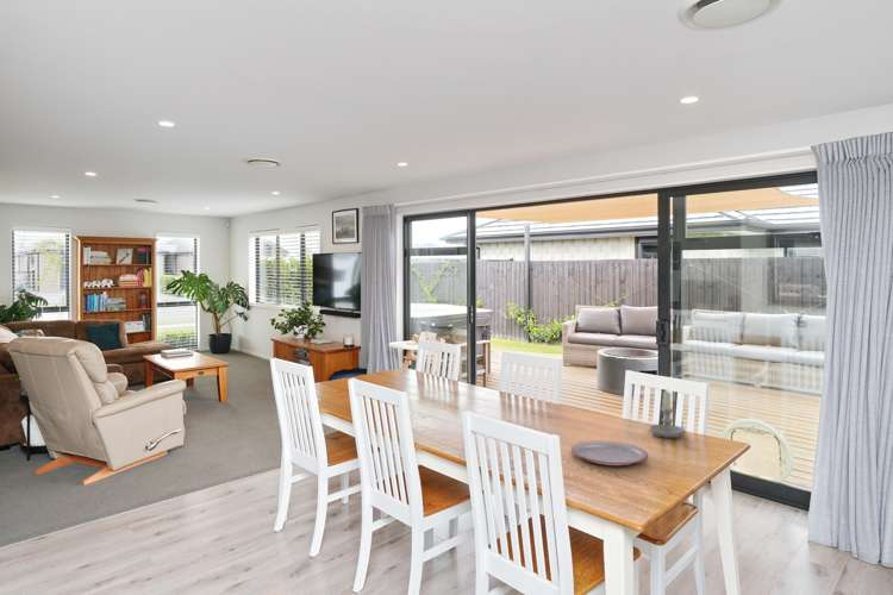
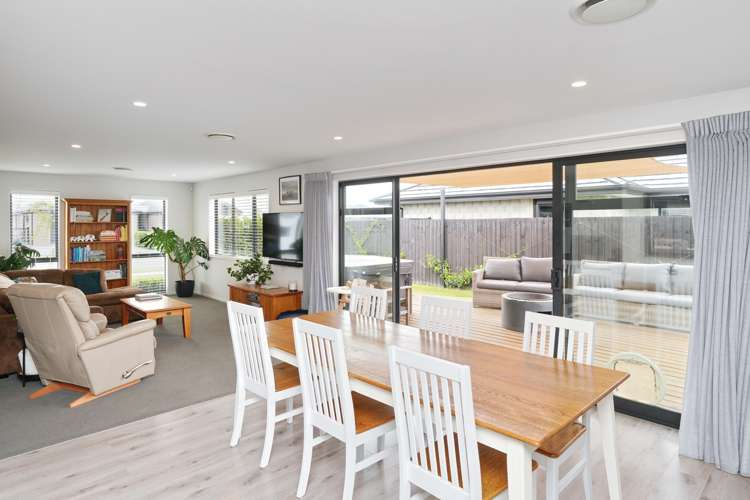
- plate (608, 453)
- candle (667, 412)
